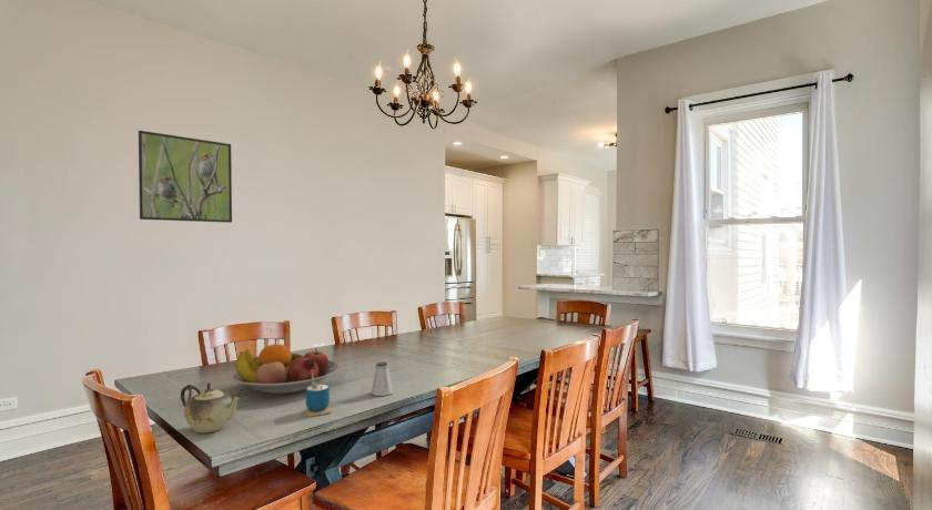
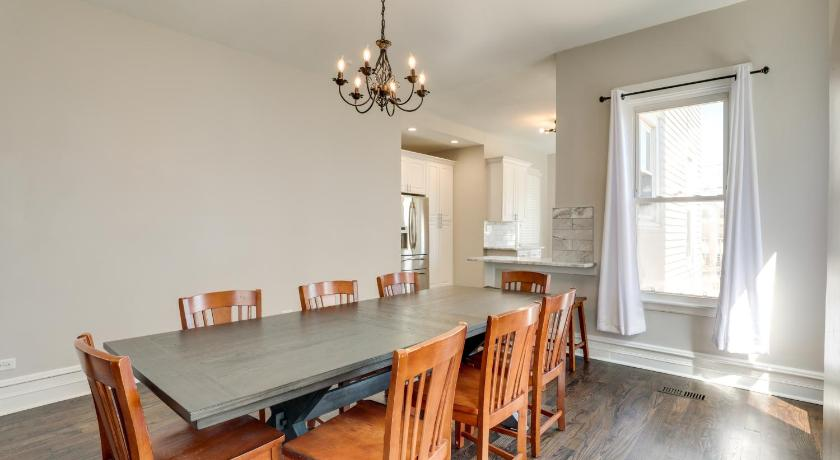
- saltshaker (382, 377)
- fruit bowl (287, 366)
- cup (317, 390)
- teapot (212, 406)
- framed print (188, 178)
